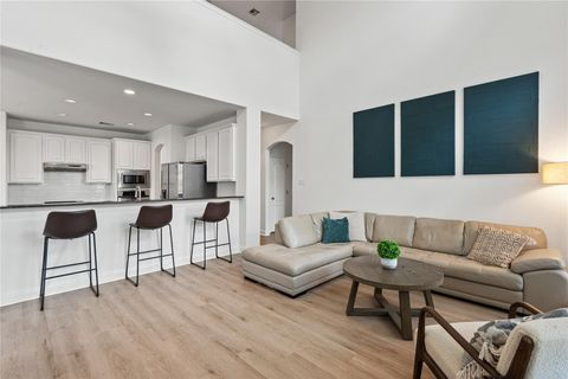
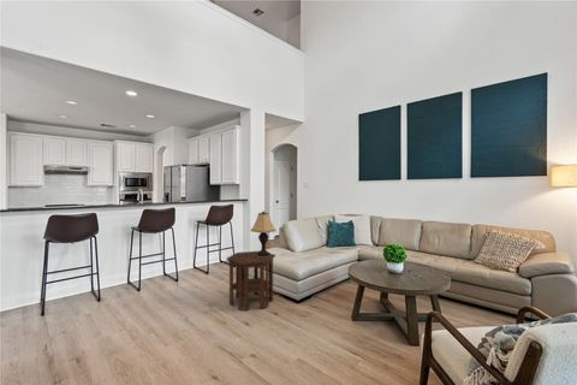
+ side table (251, 278)
+ lamp (263, 232)
